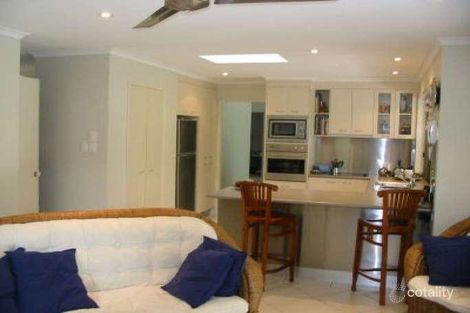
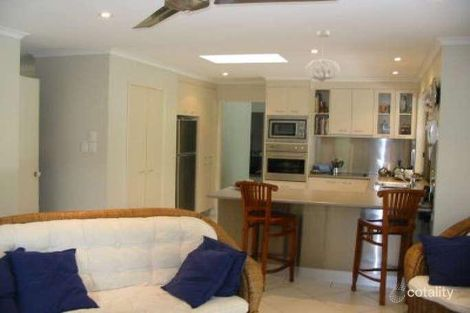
+ pendant light (322, 56)
